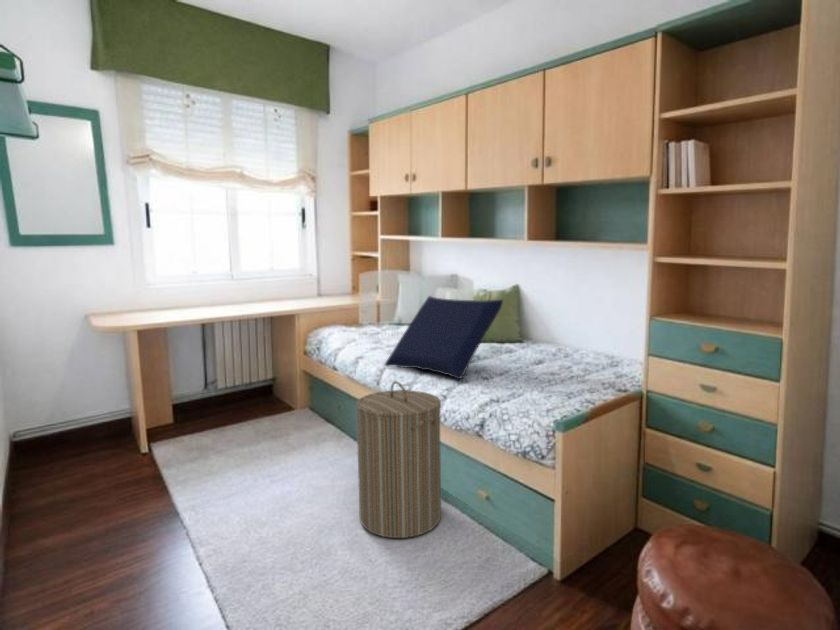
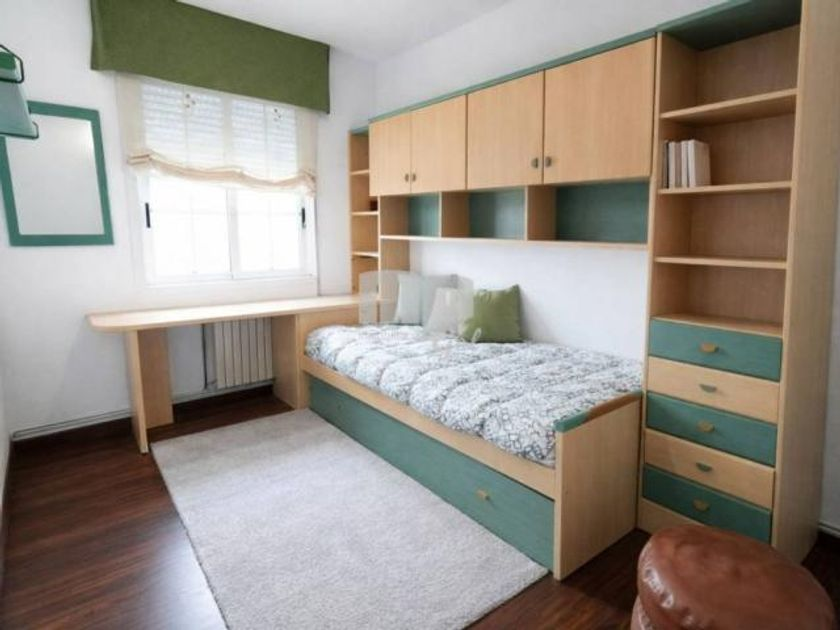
- laundry hamper (399, 450)
- cushion (443, 334)
